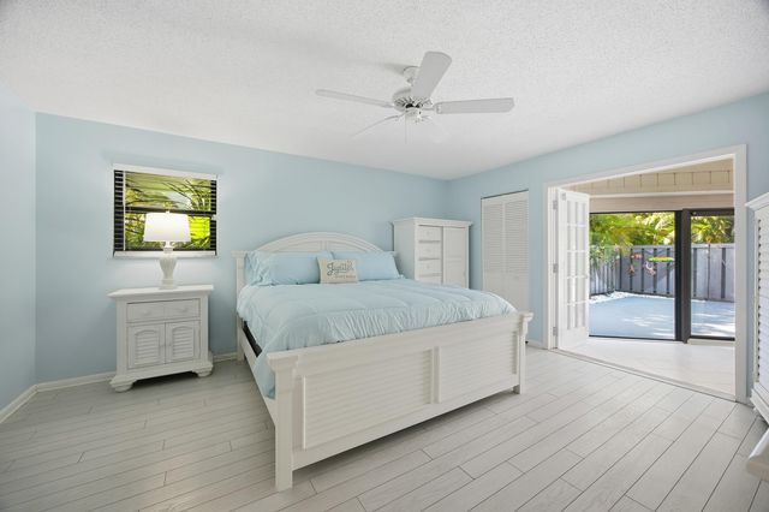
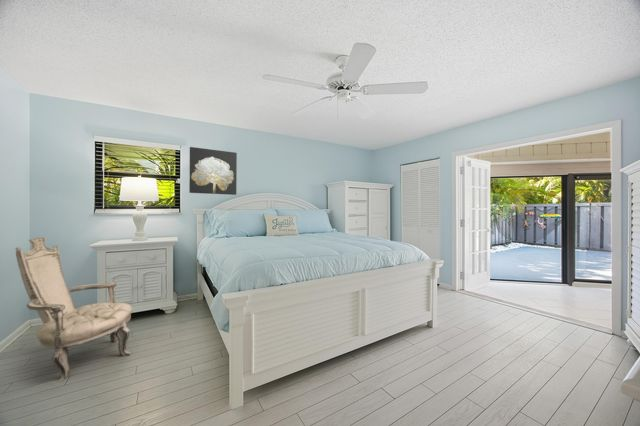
+ armchair (84, 289)
+ wall art (213, 172)
